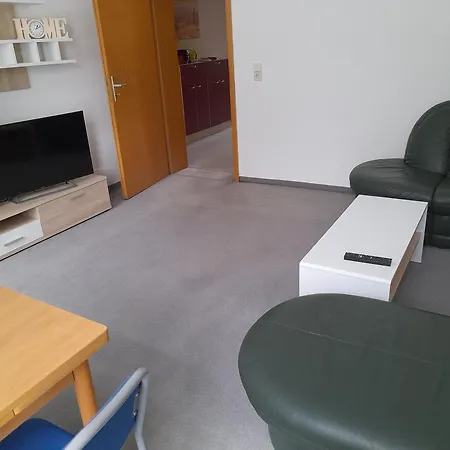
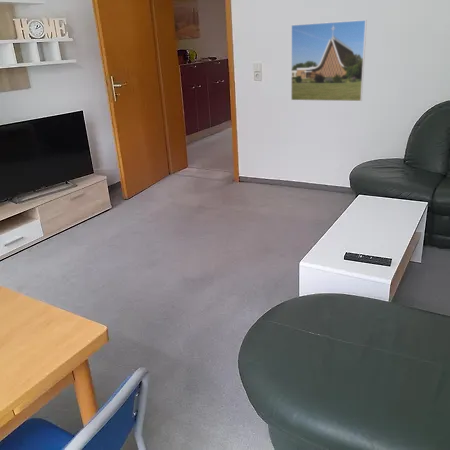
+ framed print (326, 62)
